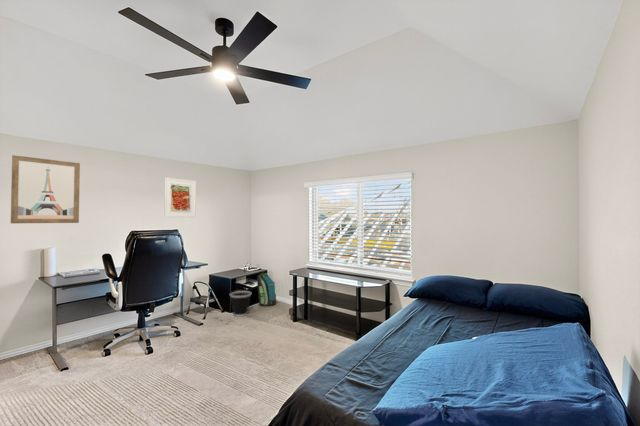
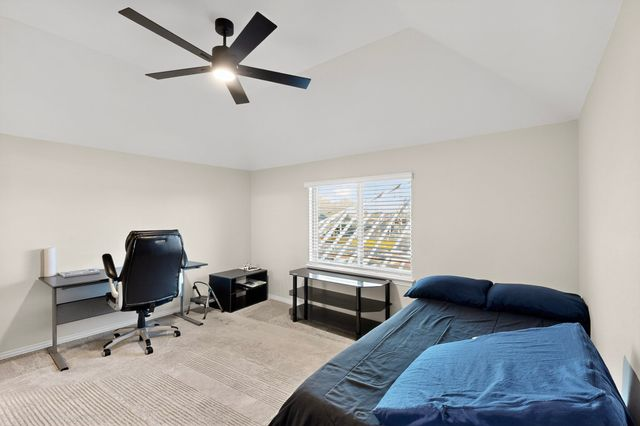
- wall art (47, 191)
- wastebasket (240, 303)
- backpack (265, 288)
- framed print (180, 198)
